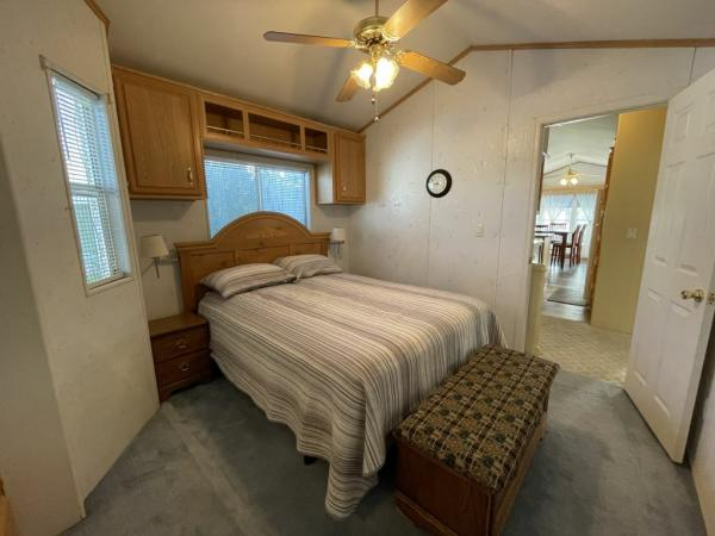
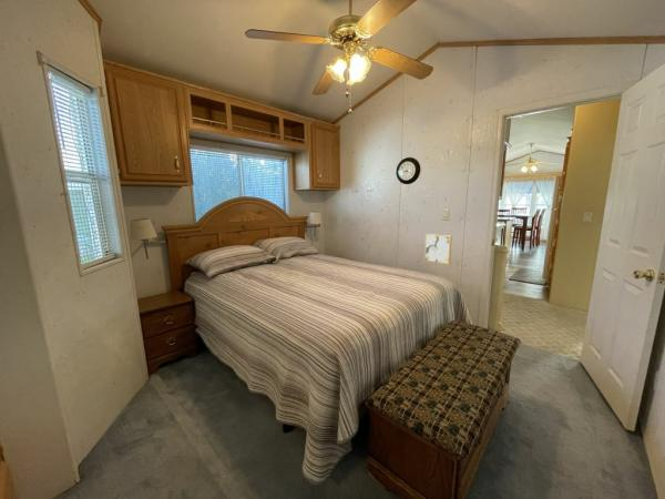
+ wall art (437, 248)
